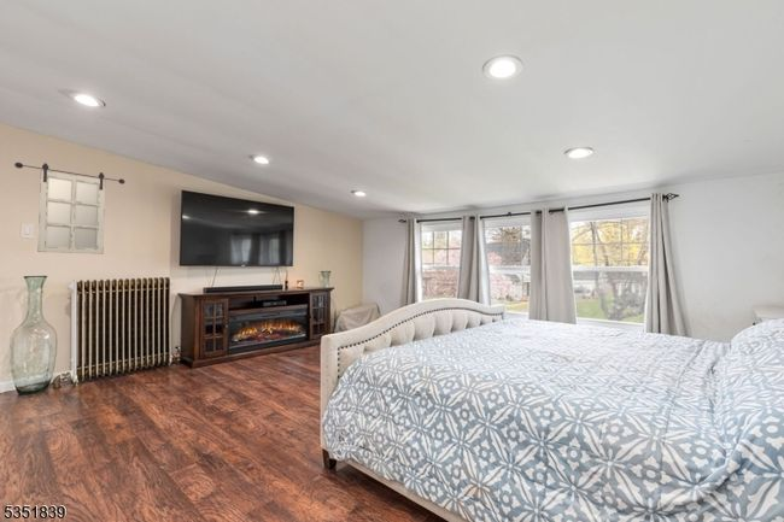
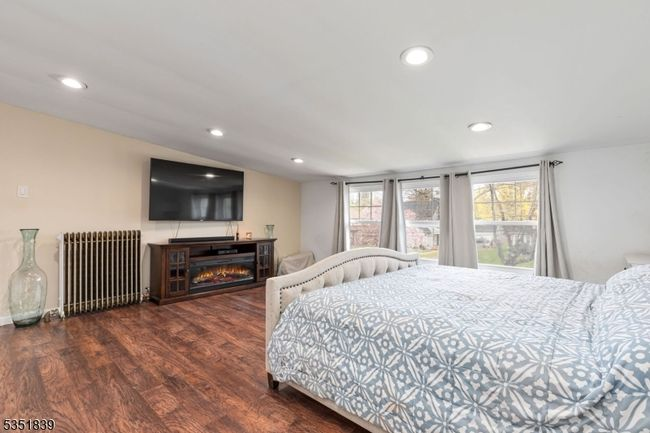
- home mirror (72, 210)
